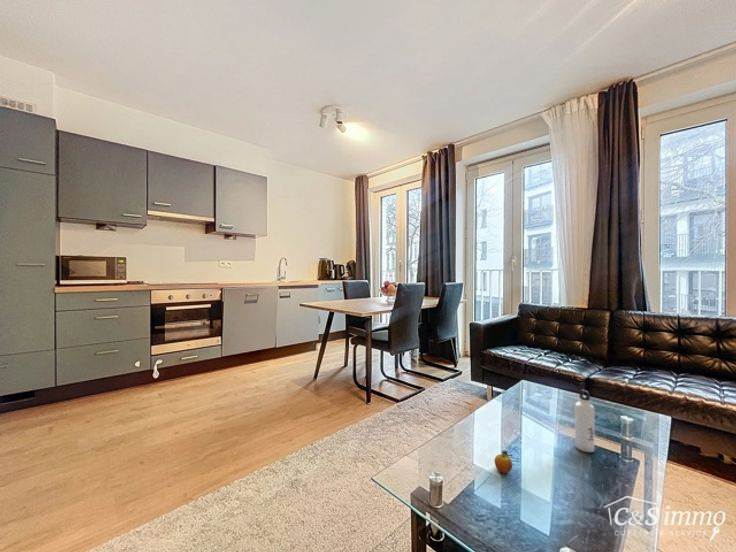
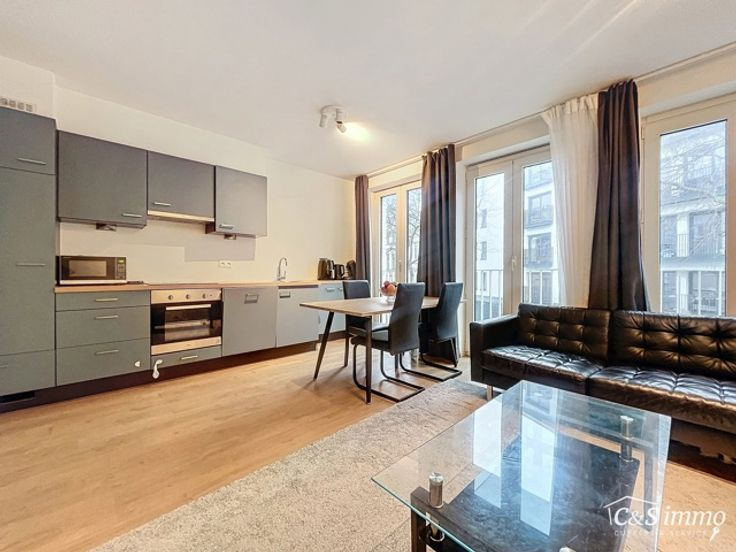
- fruit (505, 458)
- water bottle (584, 419)
